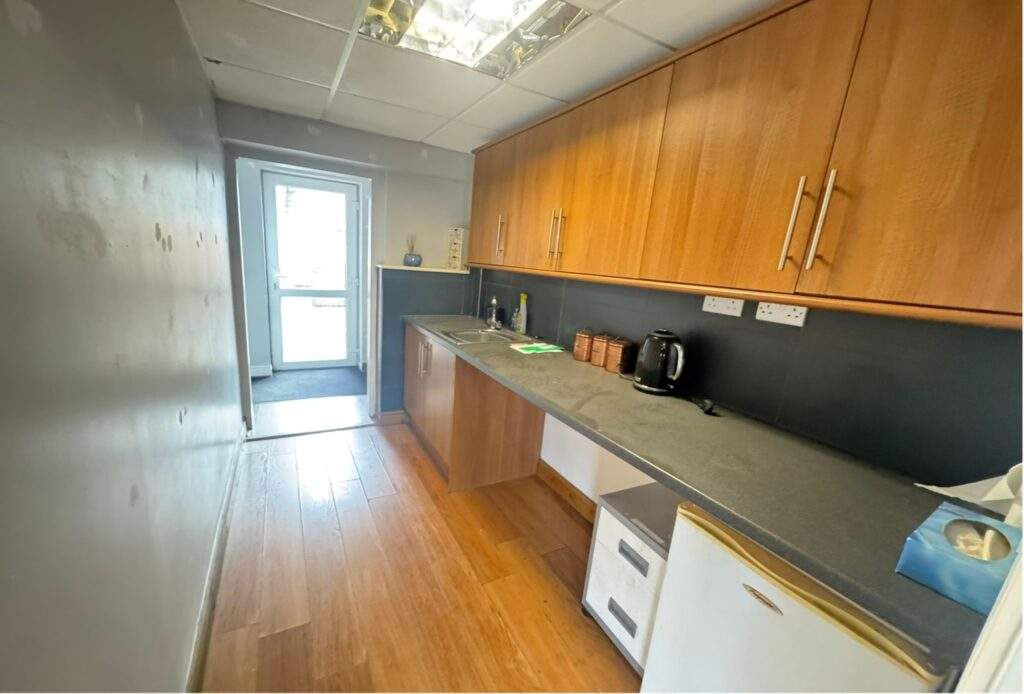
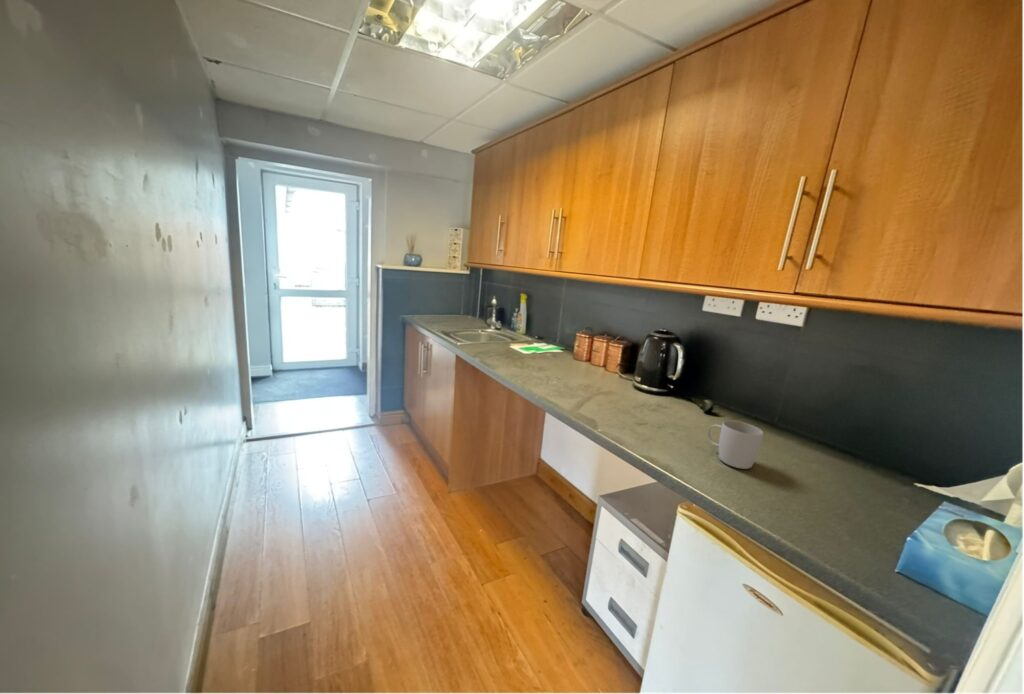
+ mug (731, 441)
